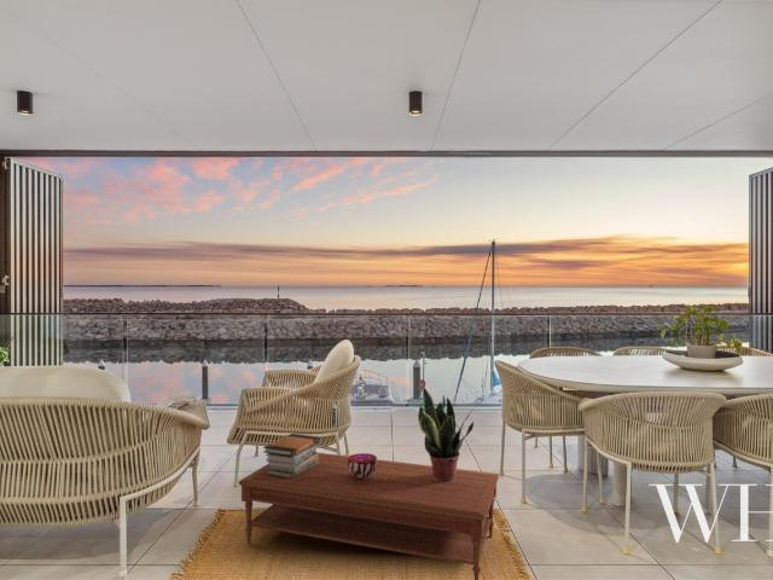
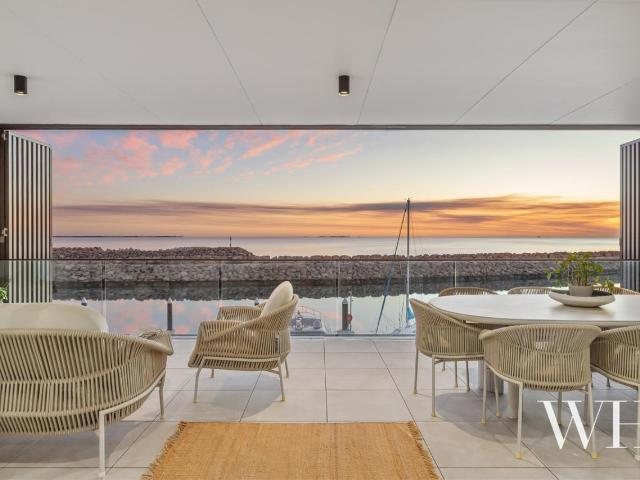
- decorative bowl (361, 466)
- coffee table (371, 507)
- book stack (292, 454)
- potted plant (443, 434)
